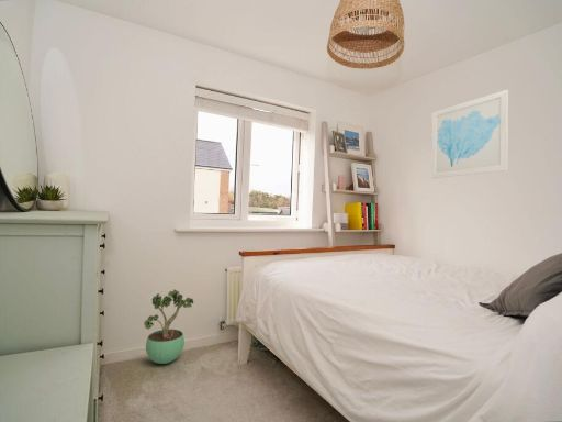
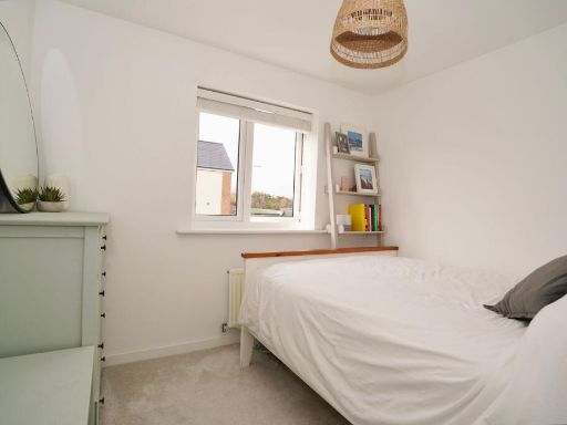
- potted plant (168, 324)
- wall art (465, 138)
